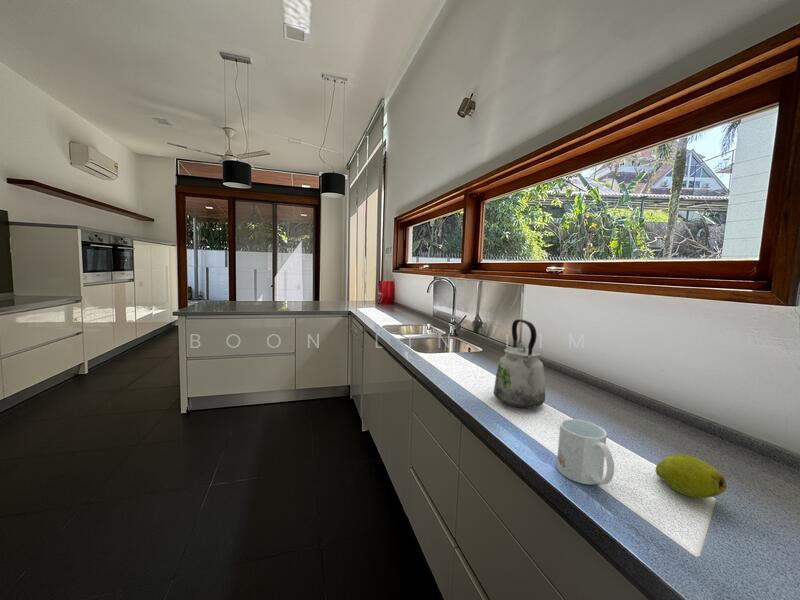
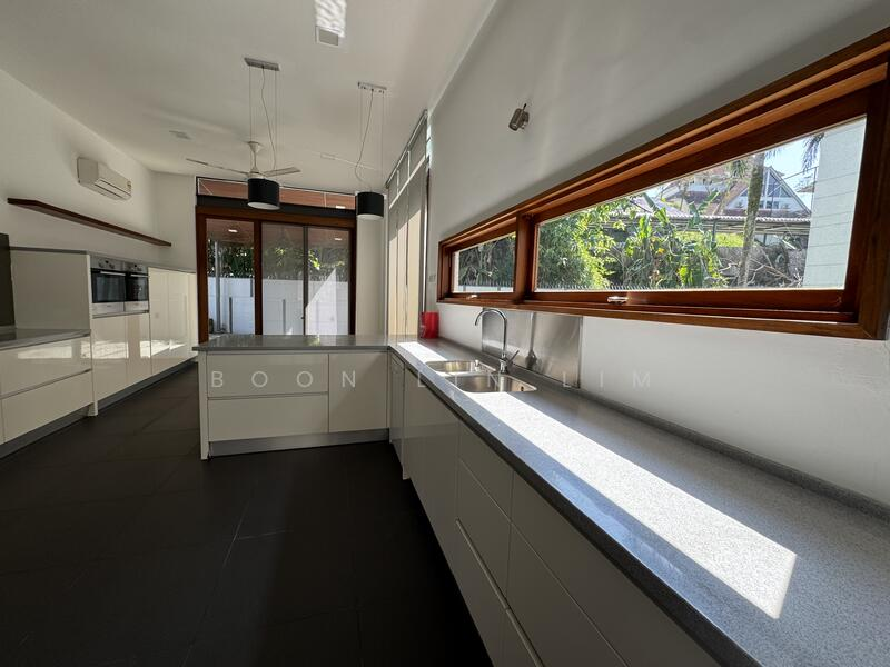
- kettle (517, 359)
- fruit (684, 470)
- mug (587, 455)
